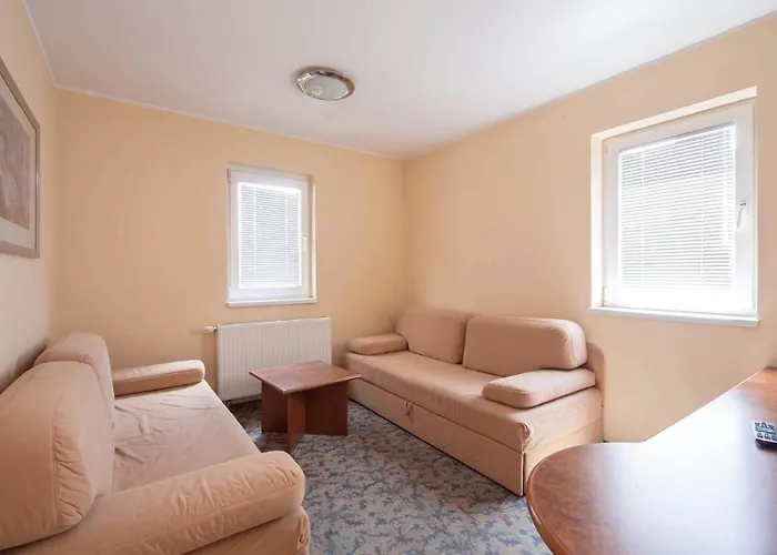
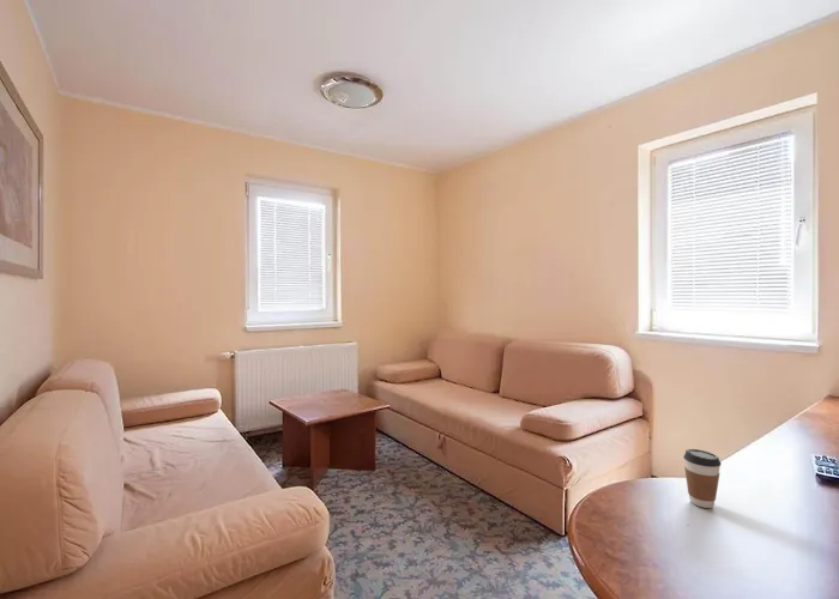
+ coffee cup (701, 478)
